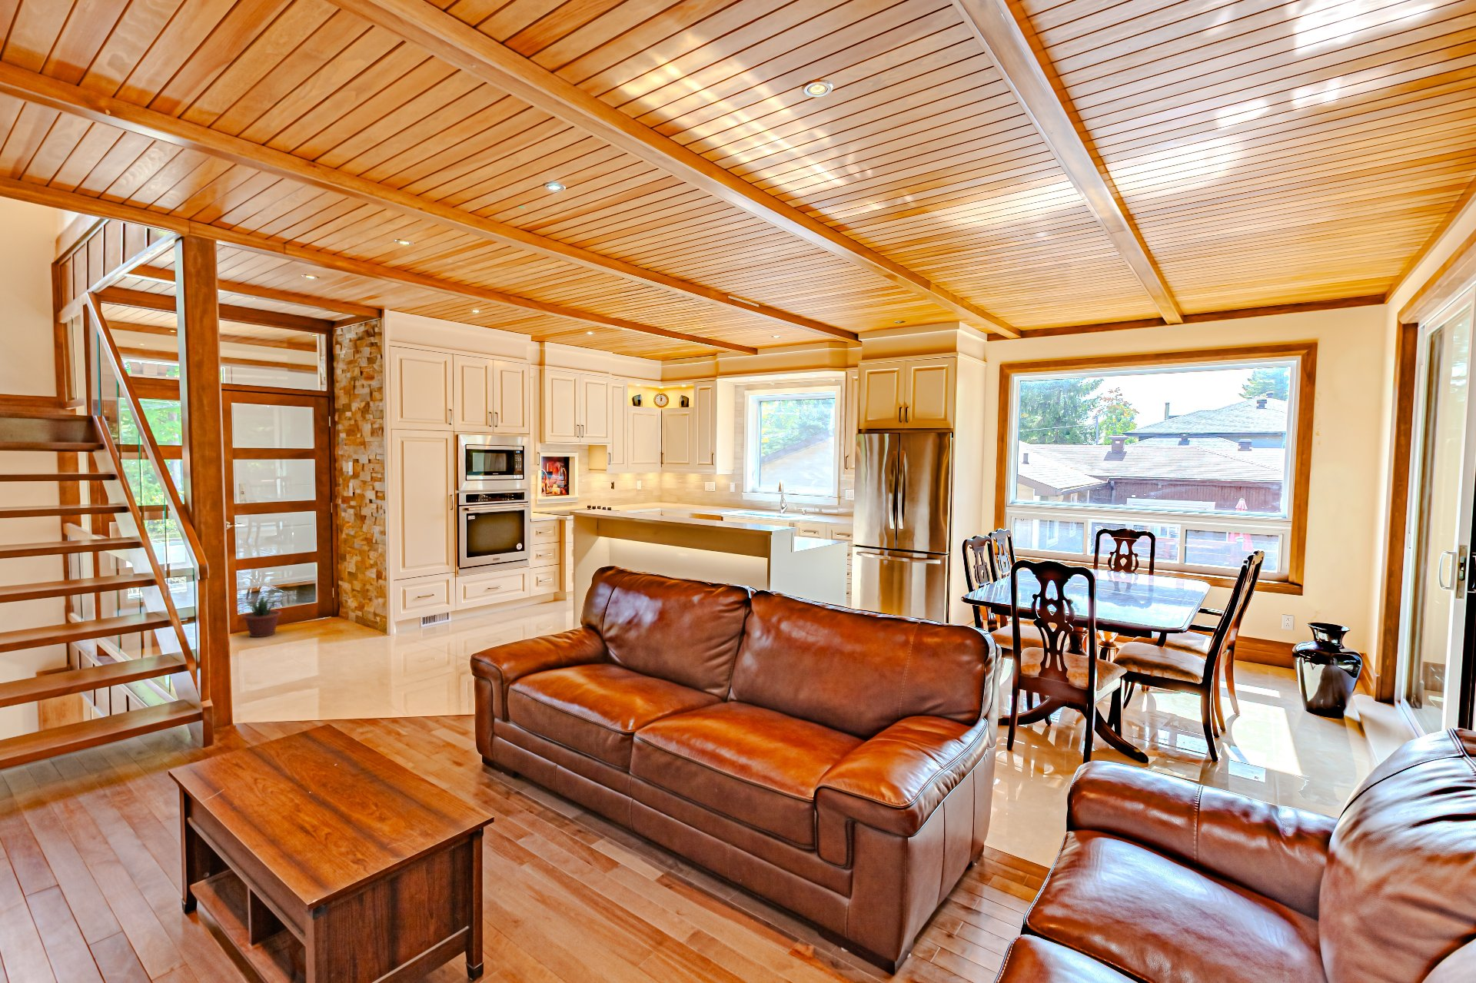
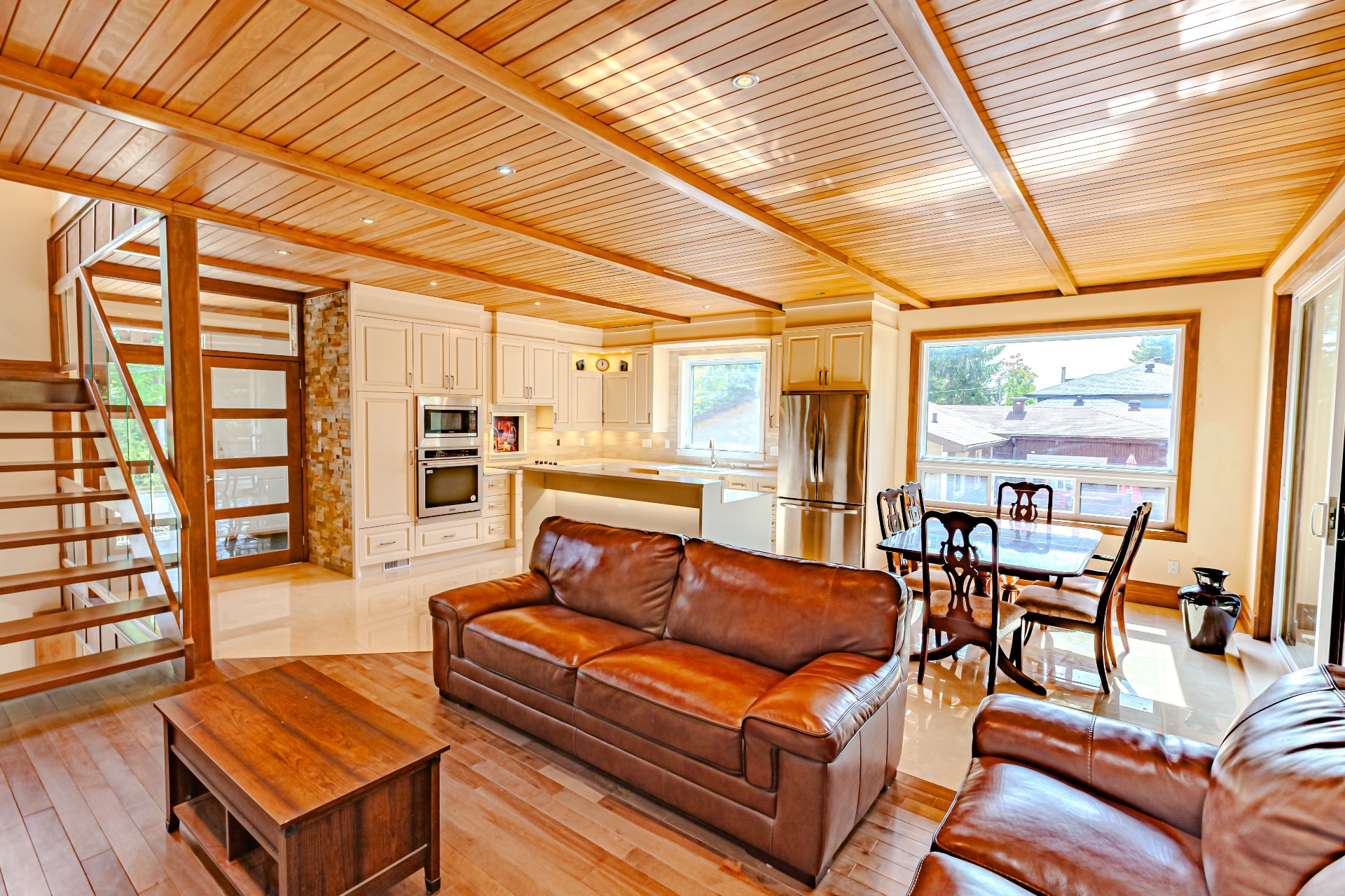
- potted plant (259, 615)
